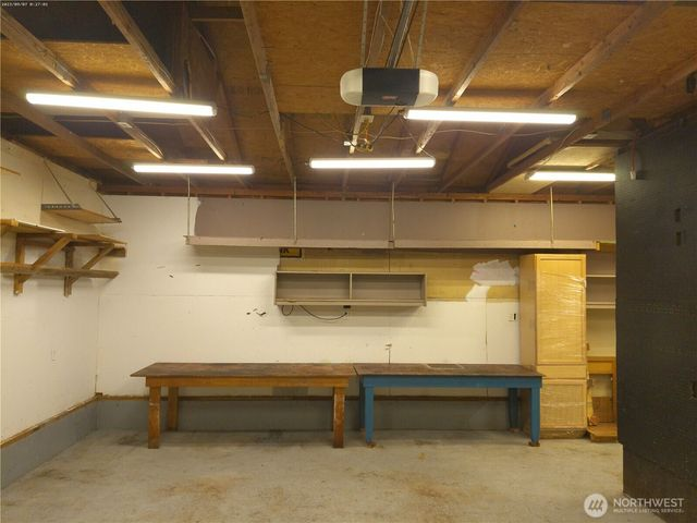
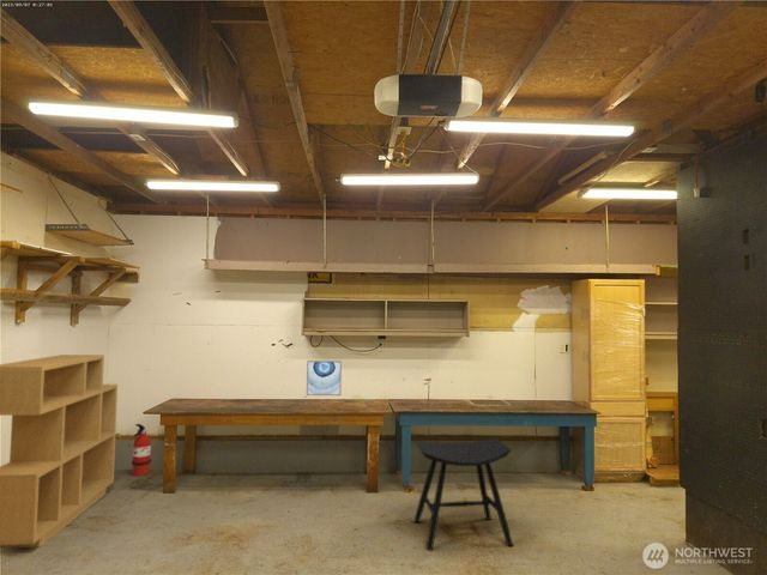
+ wall art (324, 377)
+ stool (463, 501)
+ fire extinguisher (140, 448)
+ shelving unit (59, 437)
